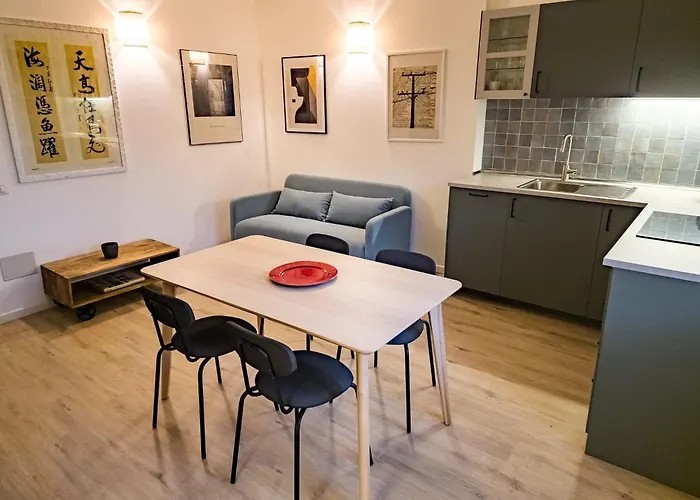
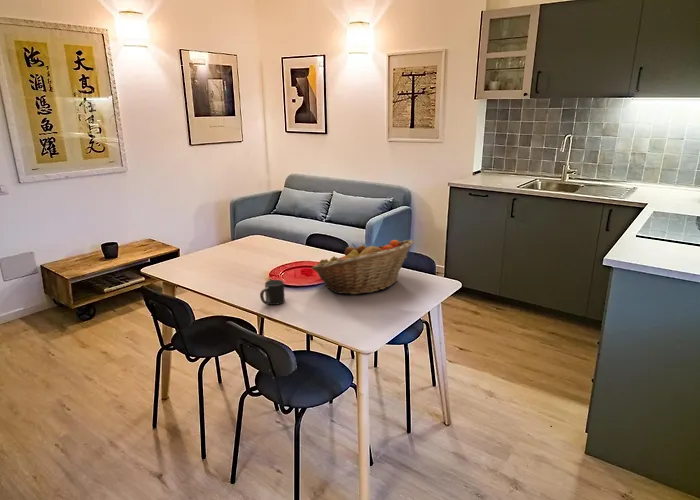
+ fruit basket (364, 262)
+ mug (271, 293)
